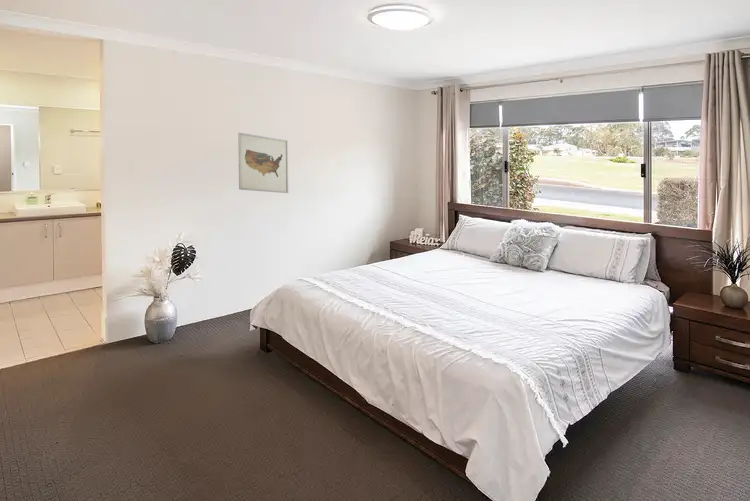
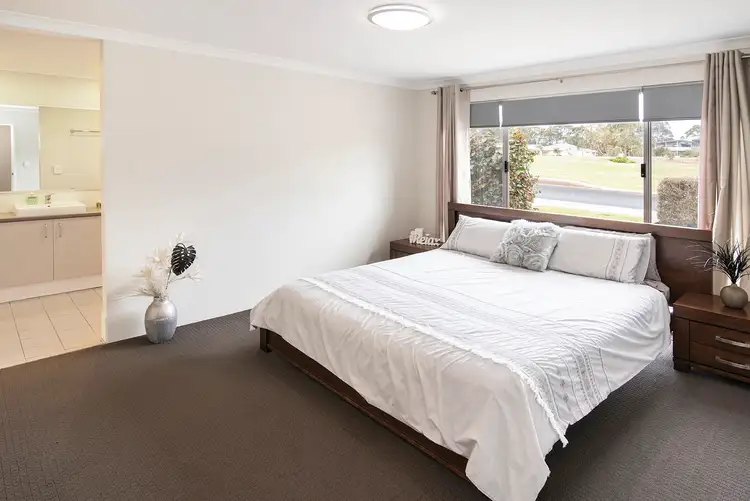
- wall art (264, 164)
